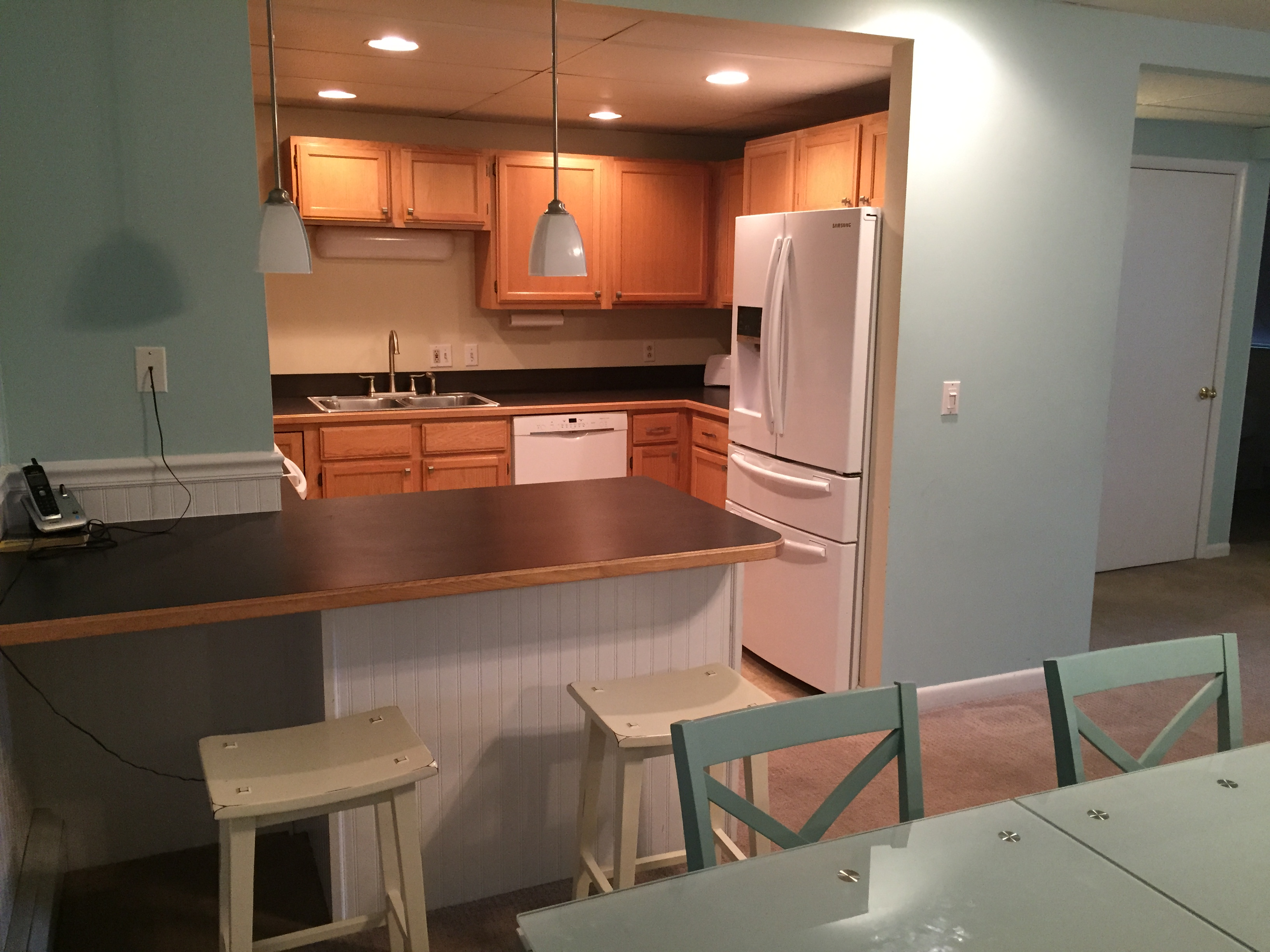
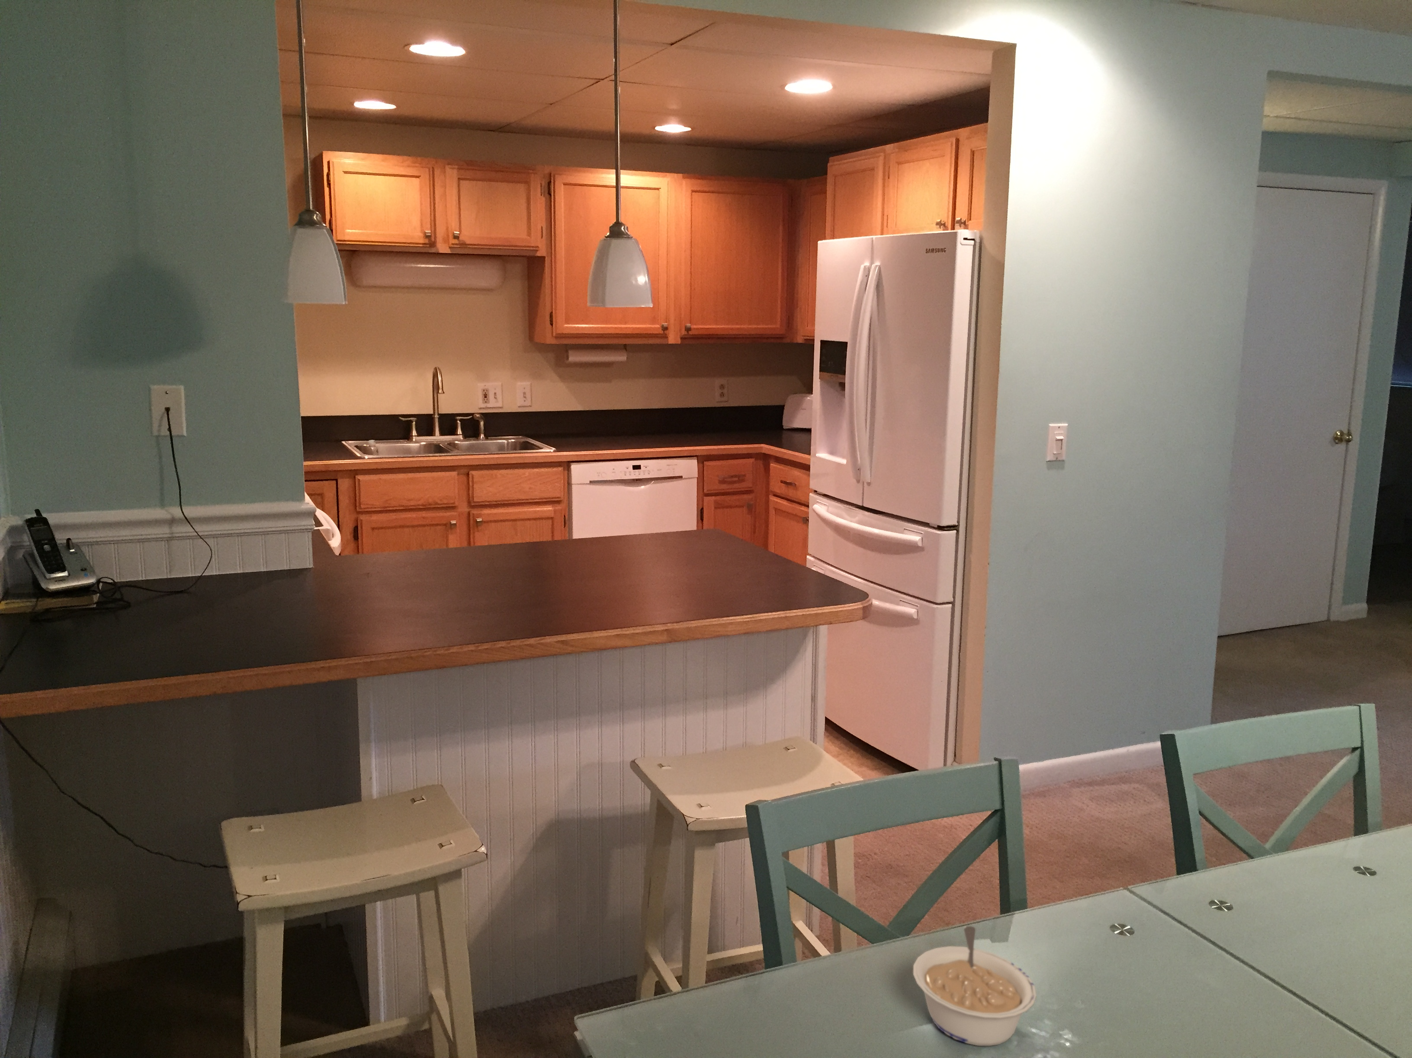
+ legume (969, 992)
